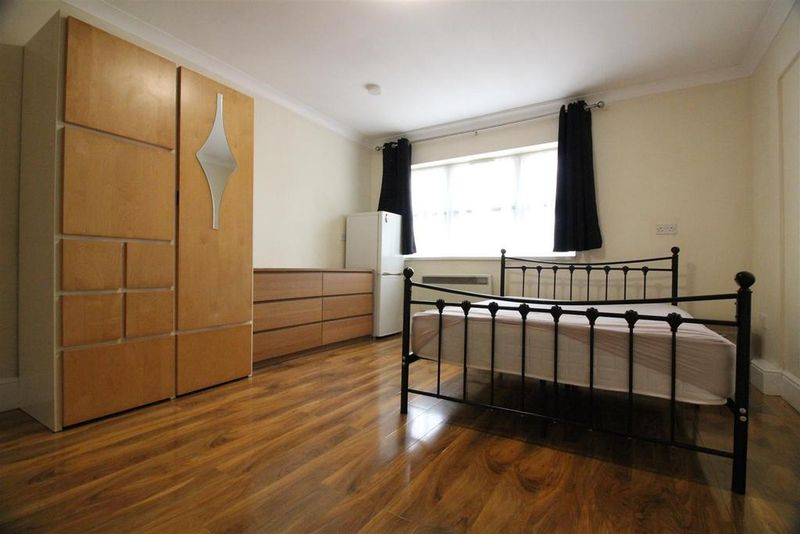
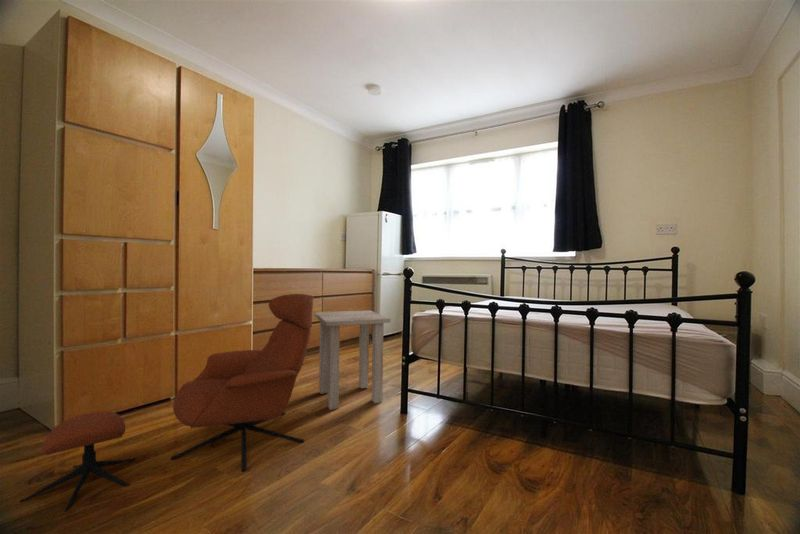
+ side table (359, 356)
+ armchair (196, 378)
